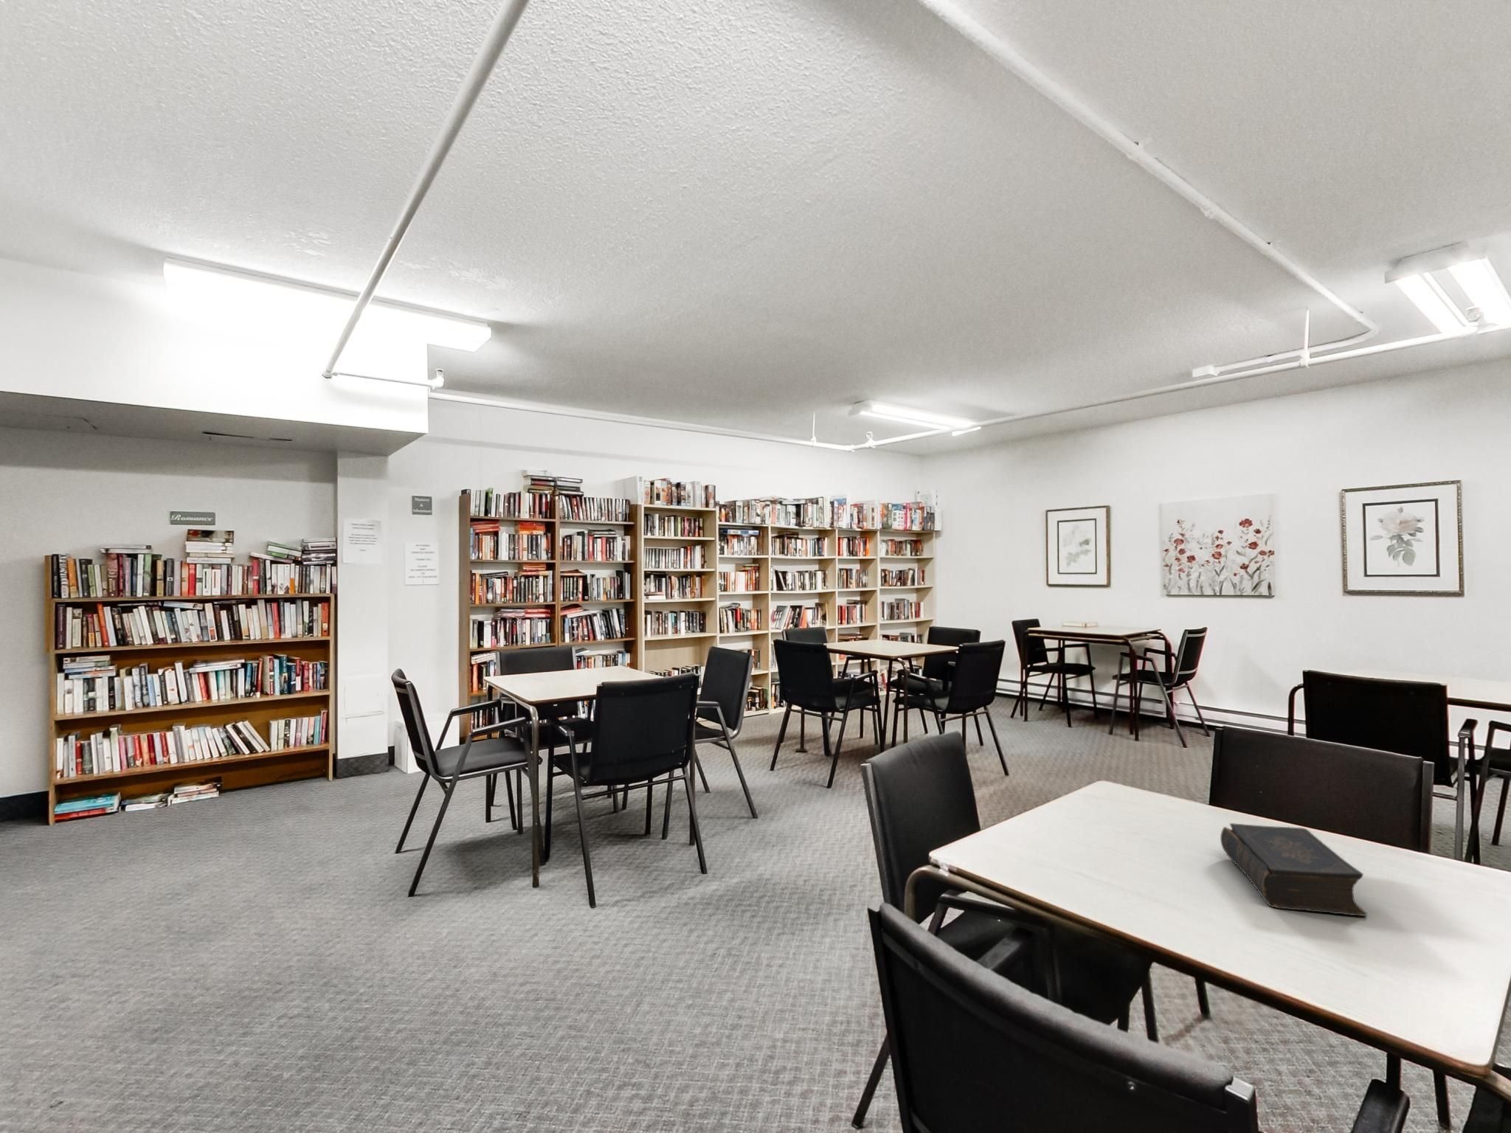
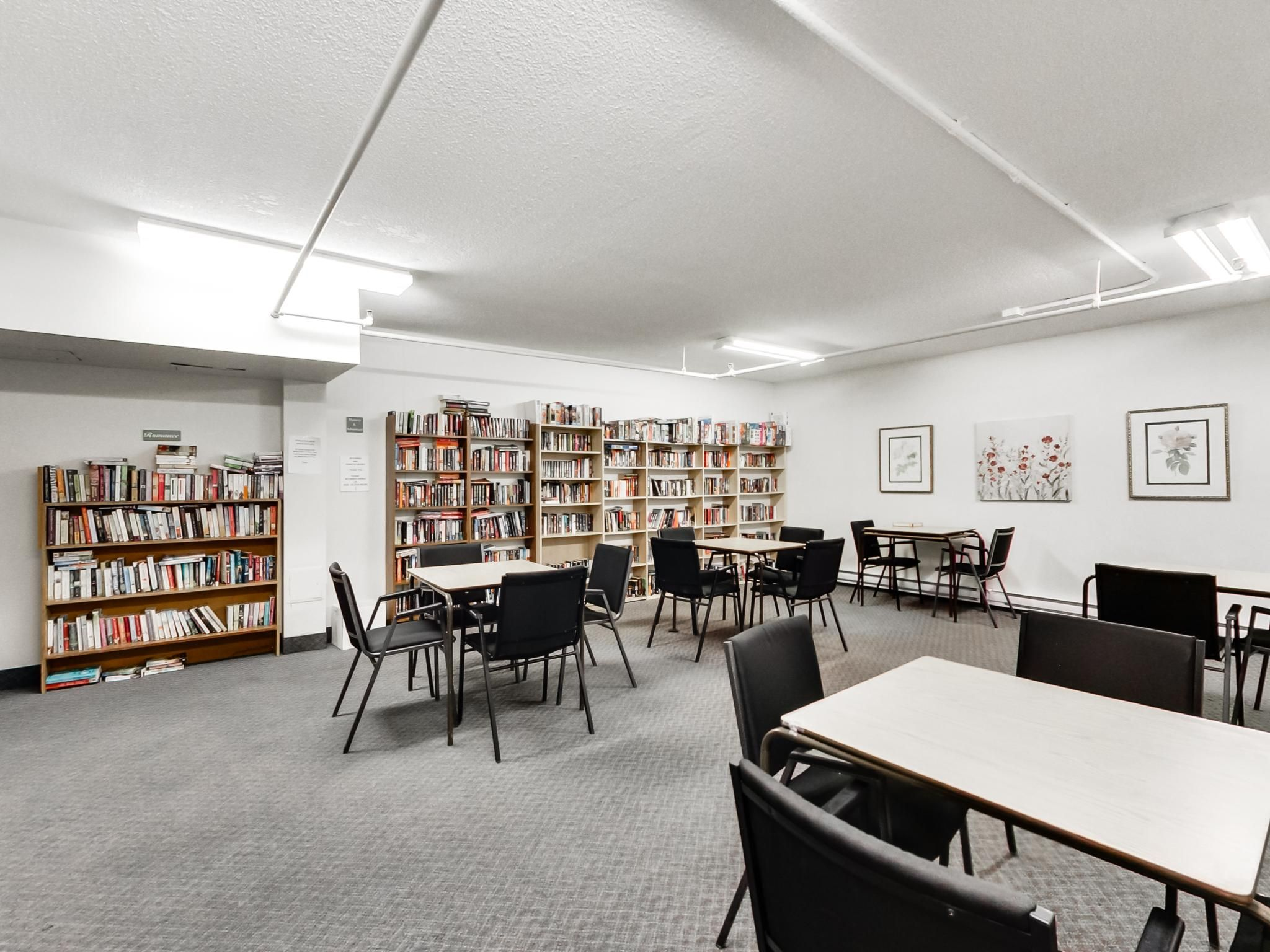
- book (1287, 864)
